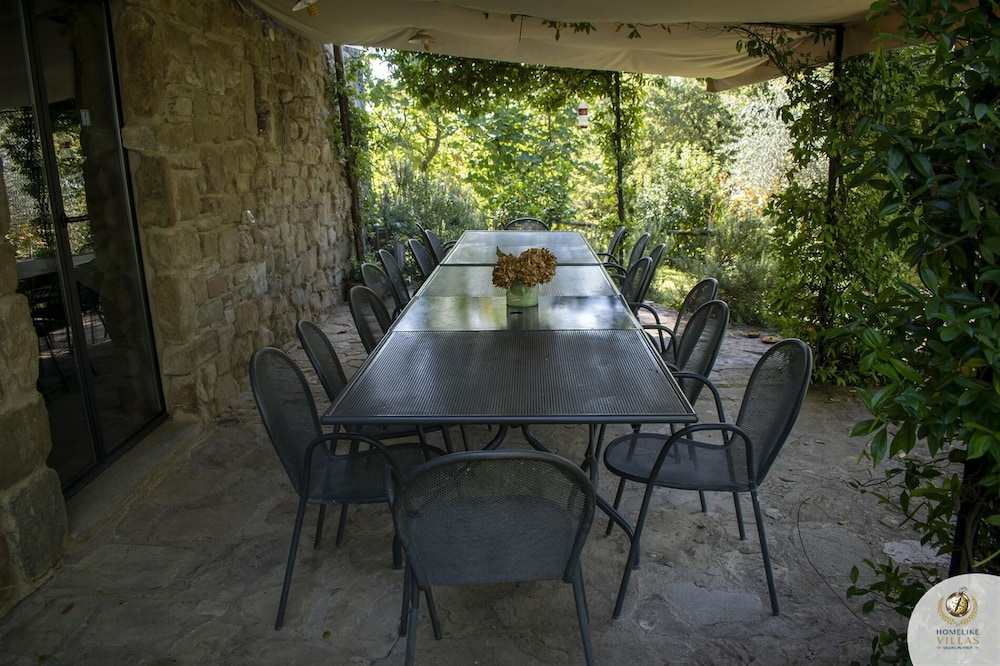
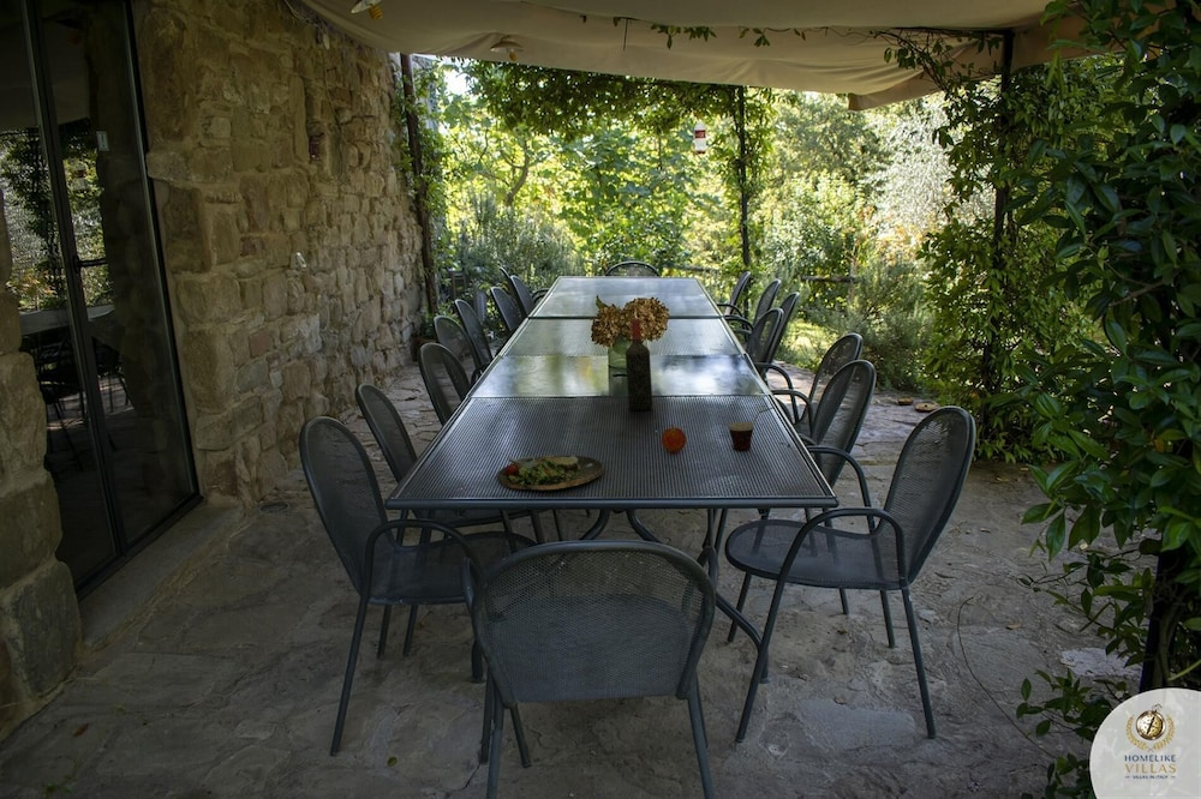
+ fruit (673, 438)
+ wine bottle (638, 364)
+ dinner plate (549, 463)
+ cup (751, 428)
